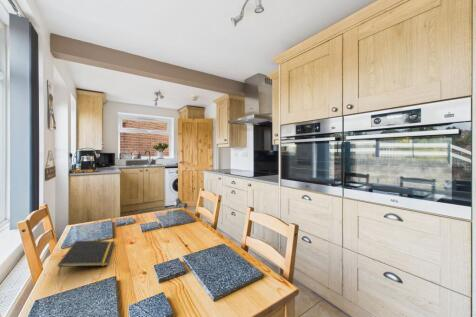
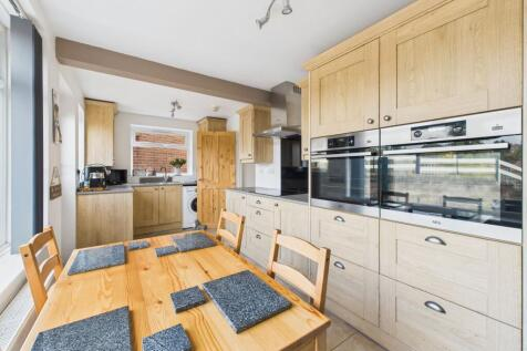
- notepad (90, 252)
